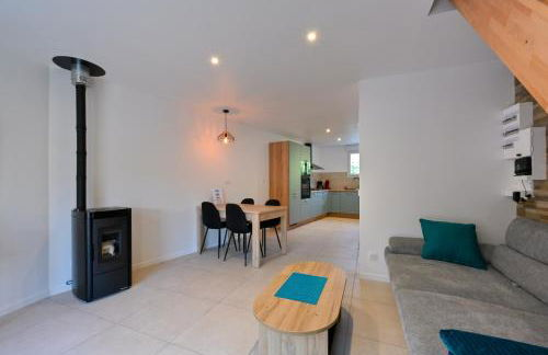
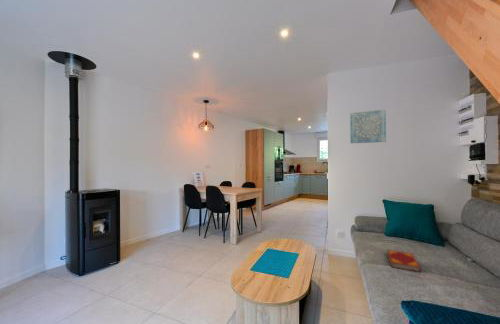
+ hardback book (402, 259)
+ wall art (367, 127)
